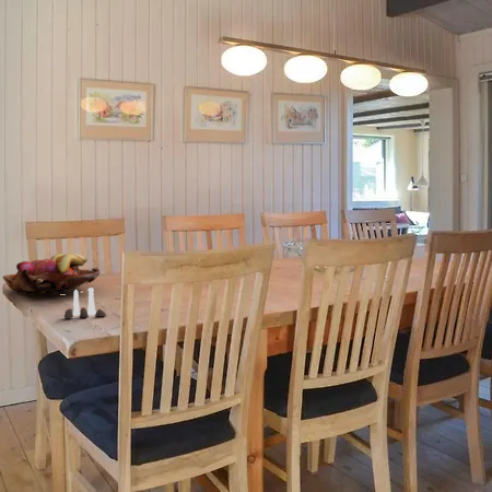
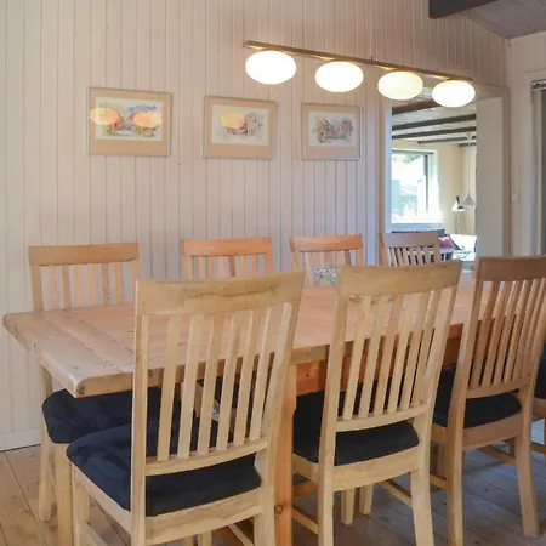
- salt and pepper shaker set (89, 302)
- fruit basket (54, 272)
